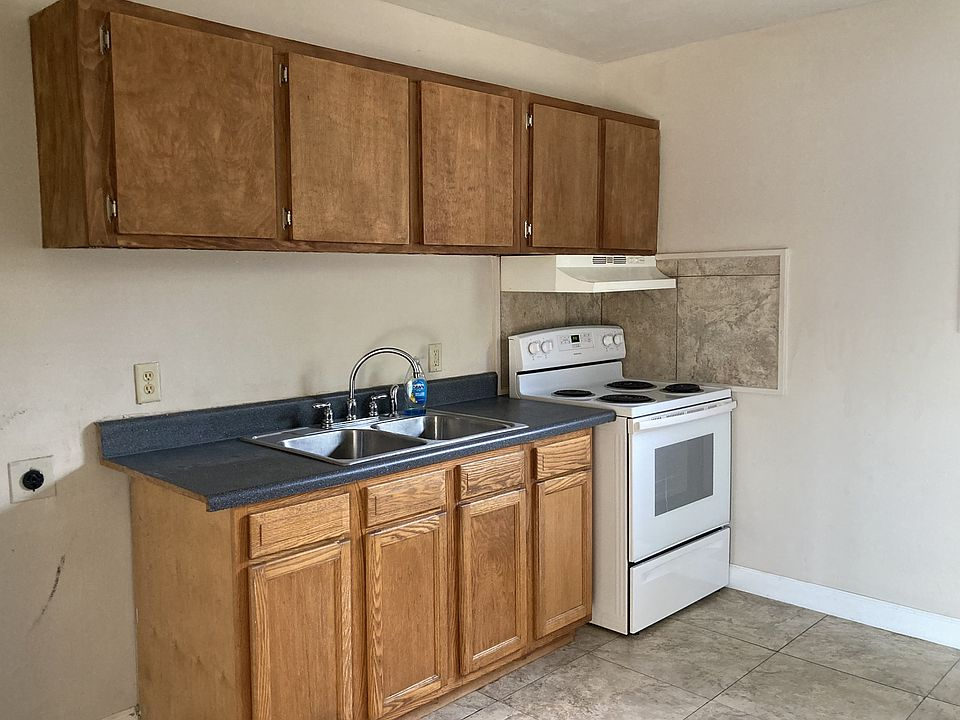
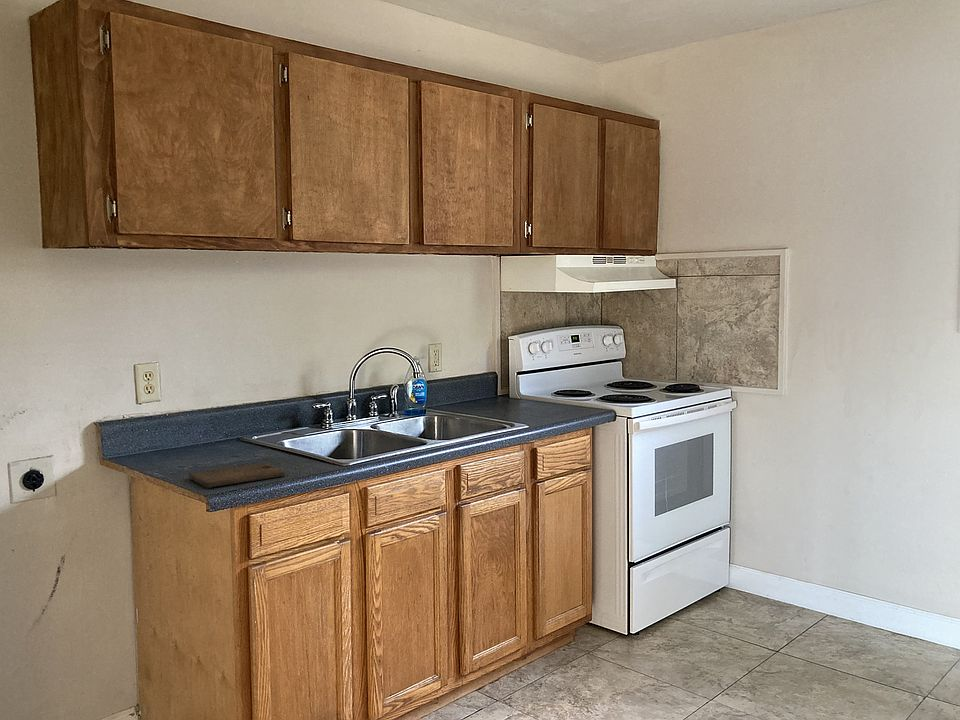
+ cutting board (237, 474)
